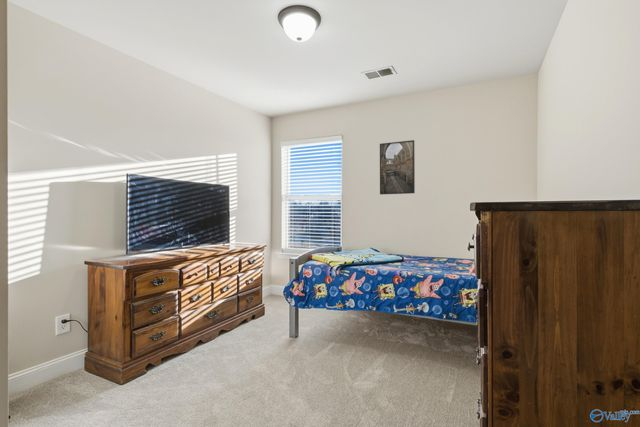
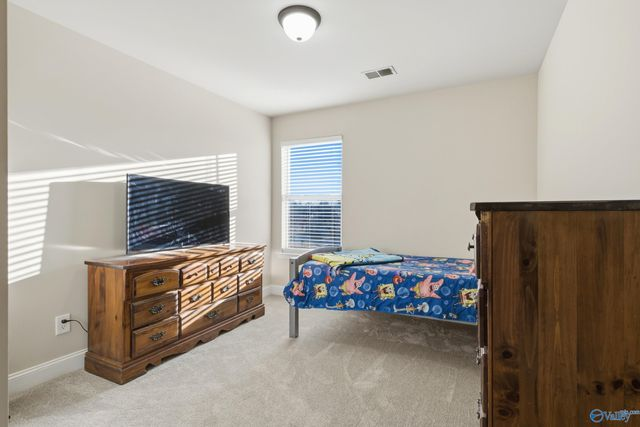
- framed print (396, 167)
